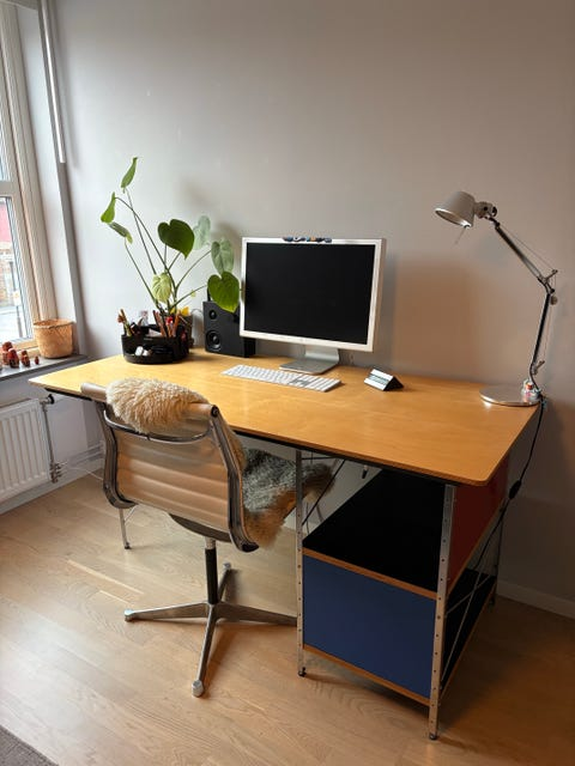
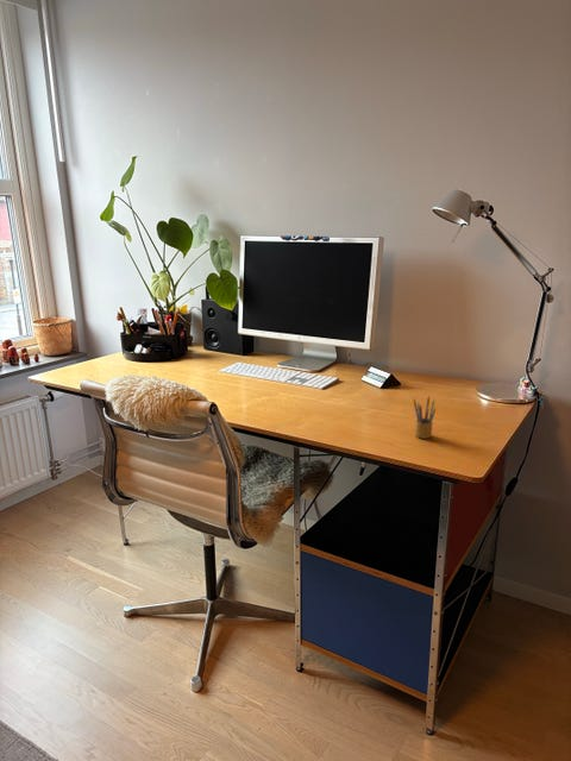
+ pencil box (425, 416)
